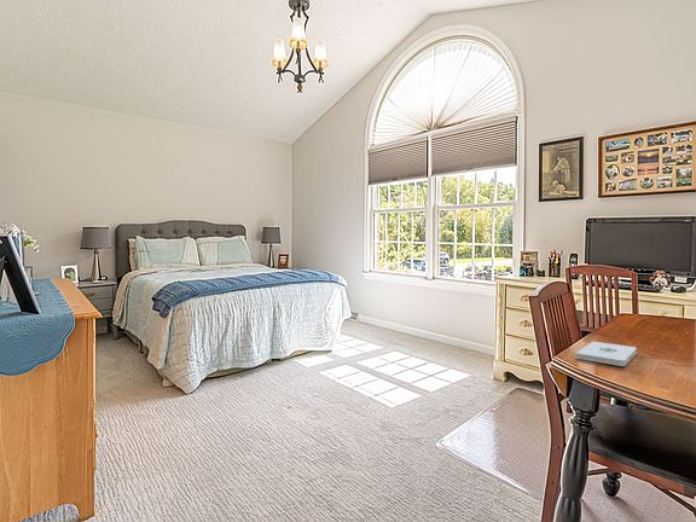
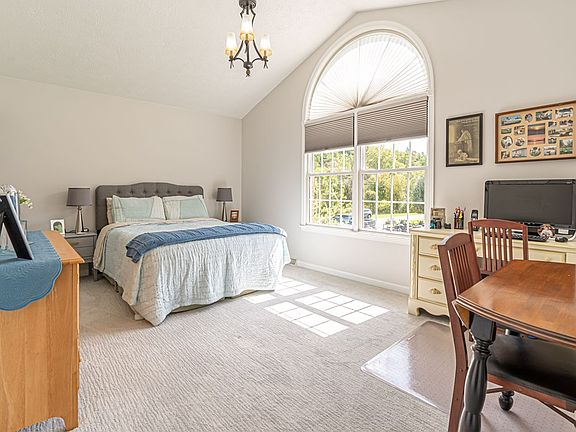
- notepad (607, 352)
